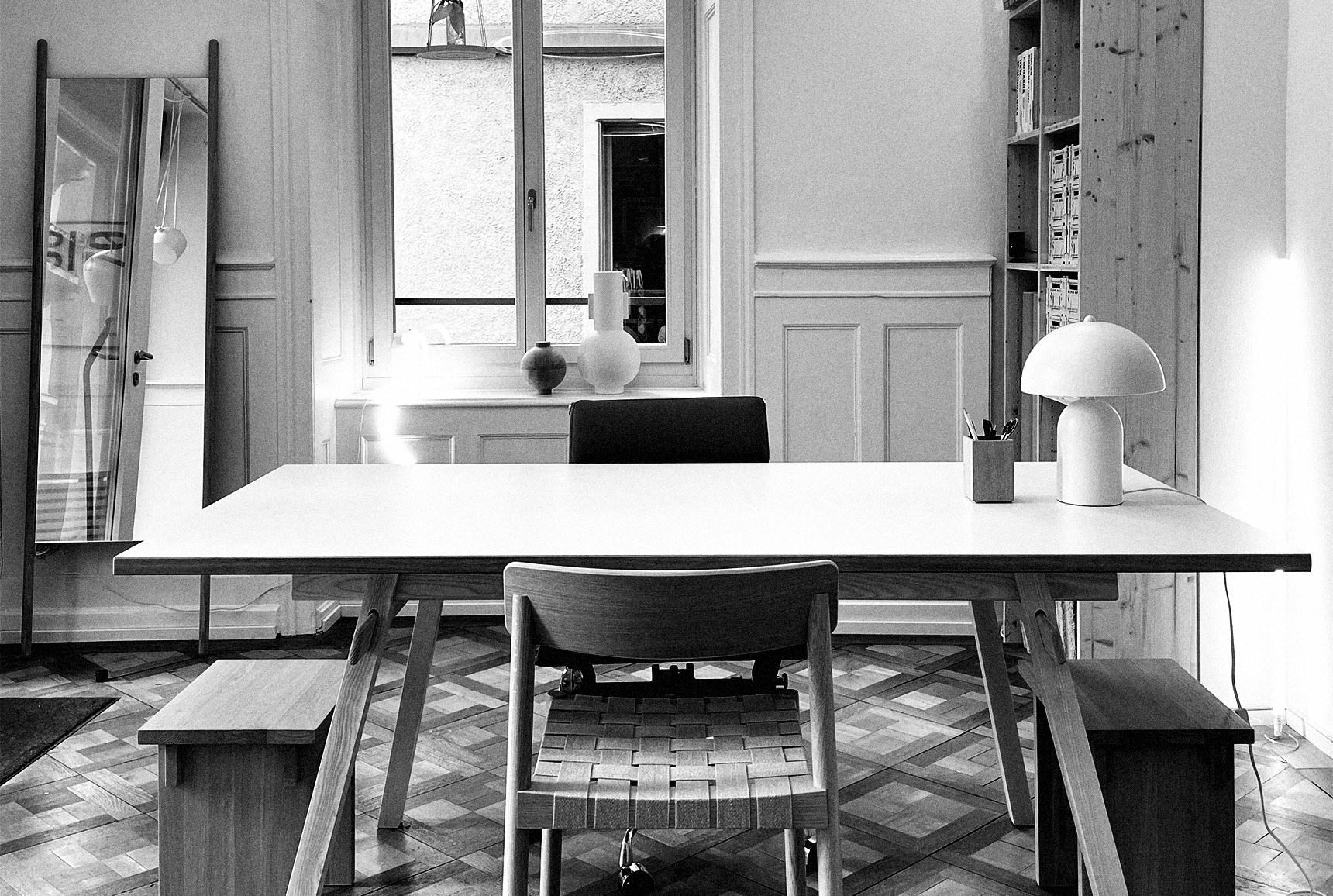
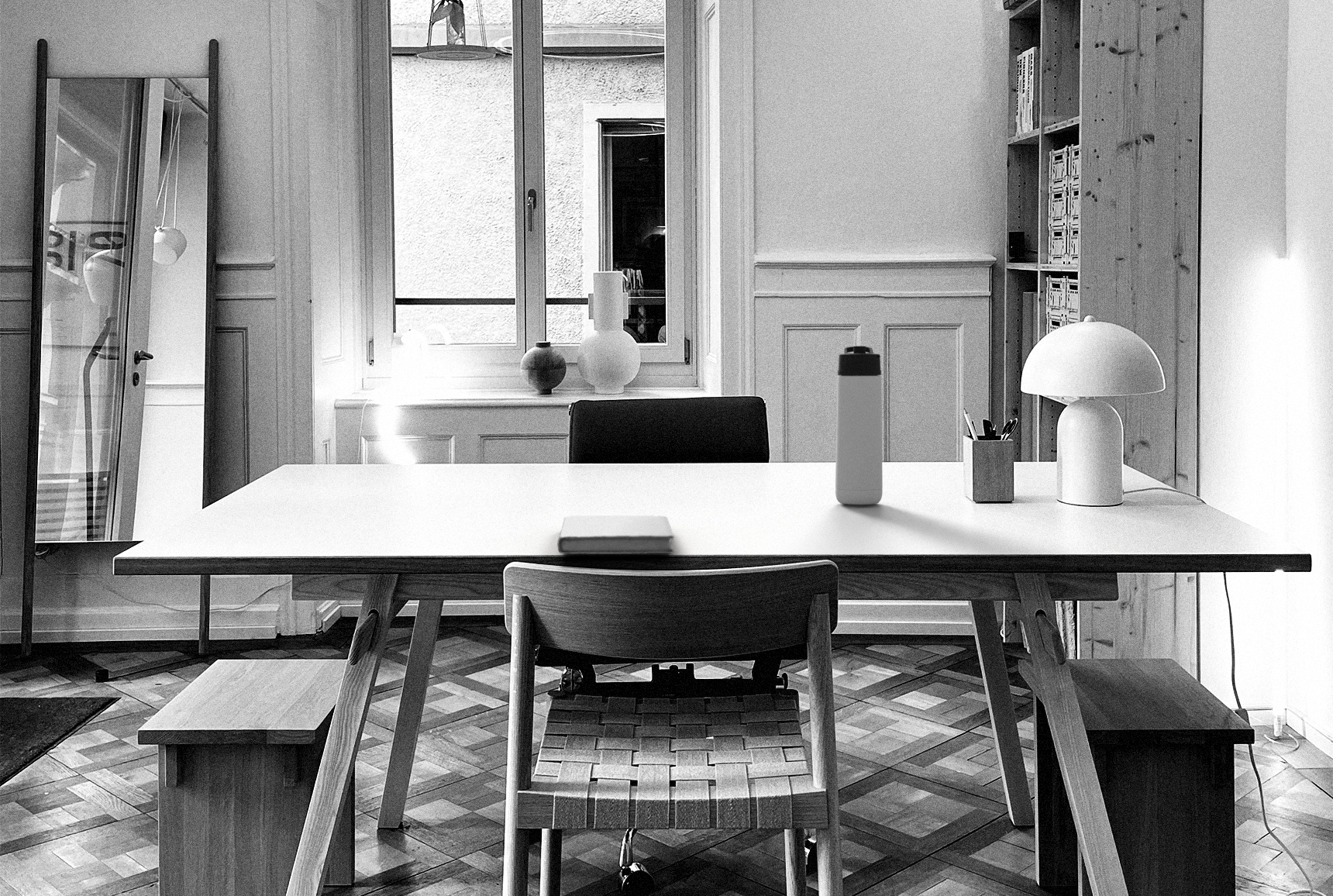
+ notebook (615, 533)
+ thermos bottle (858, 424)
